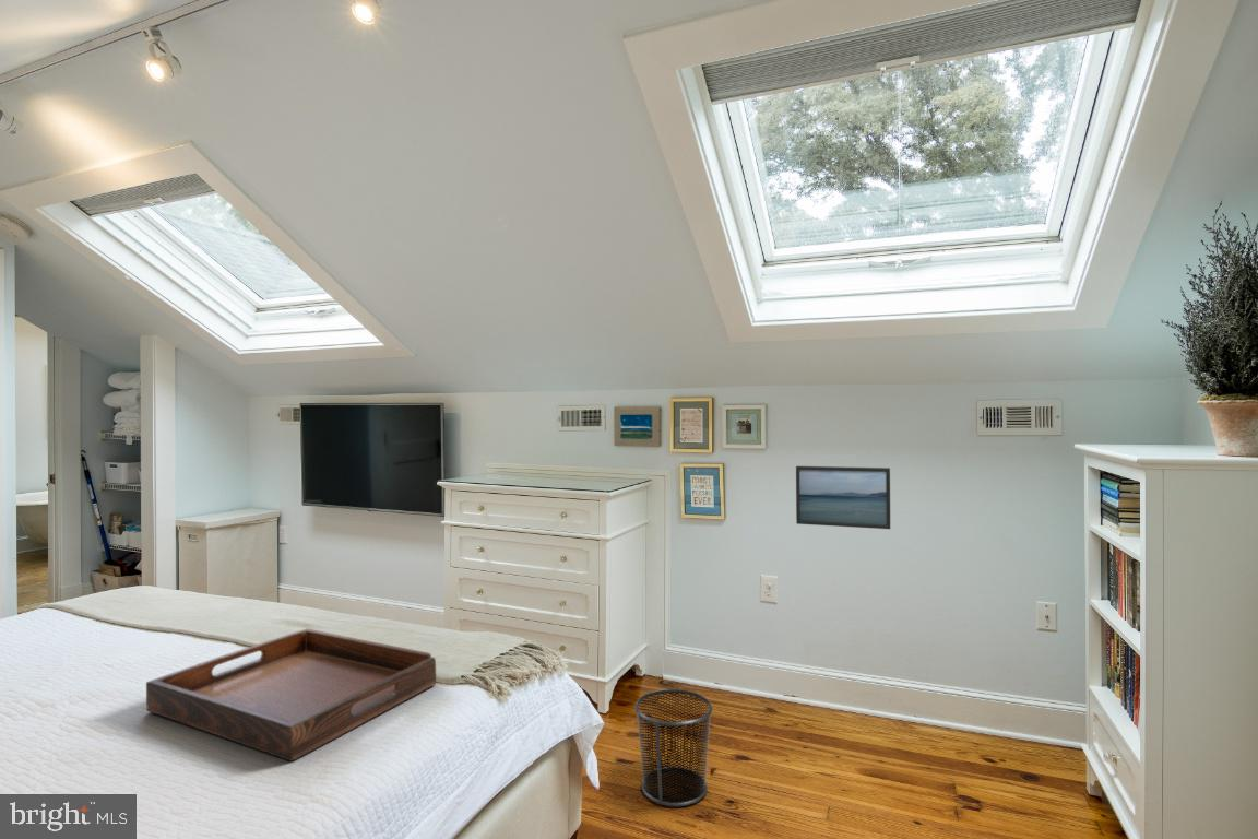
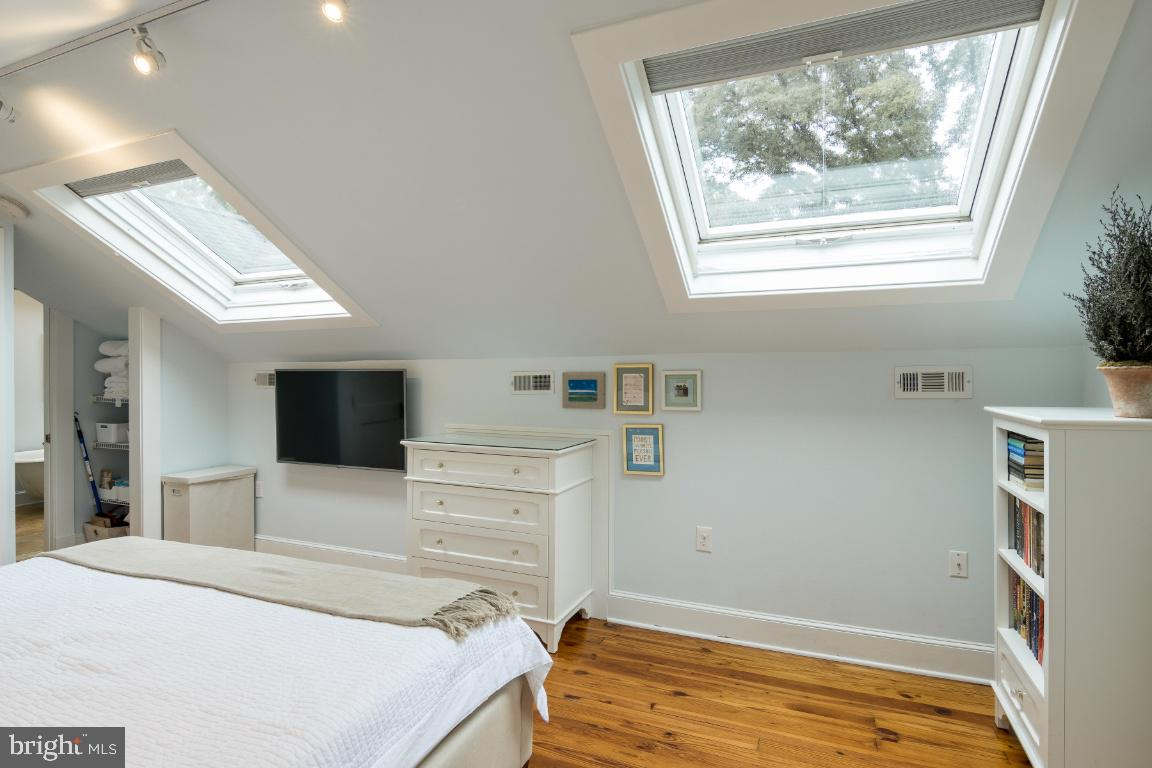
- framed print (842, 496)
- waste bin (674, 746)
- serving tray (300, 682)
